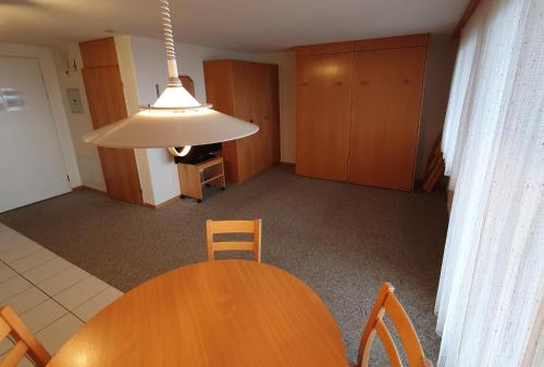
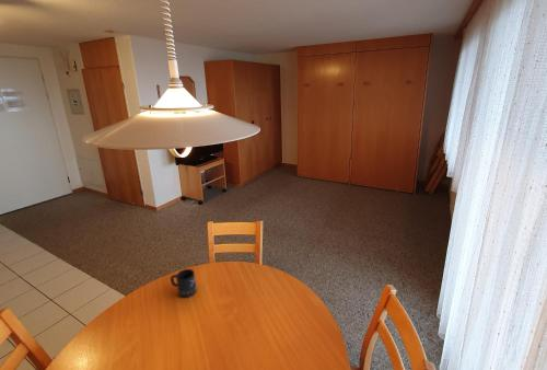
+ mug (183, 282)
